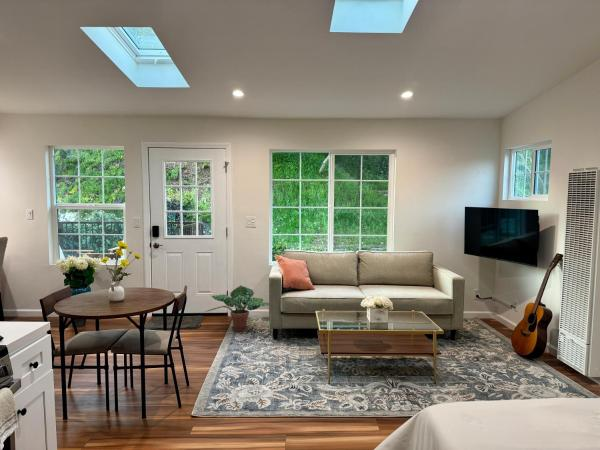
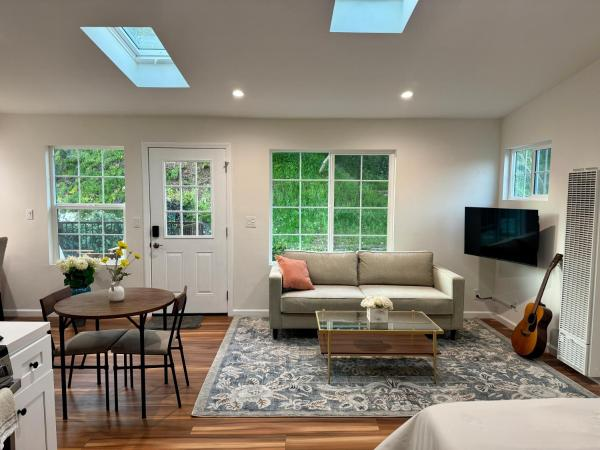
- potted plant (239, 305)
